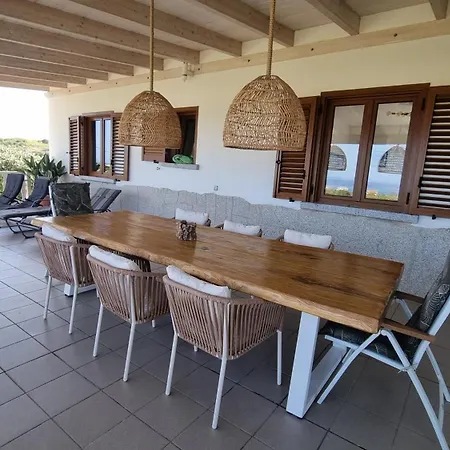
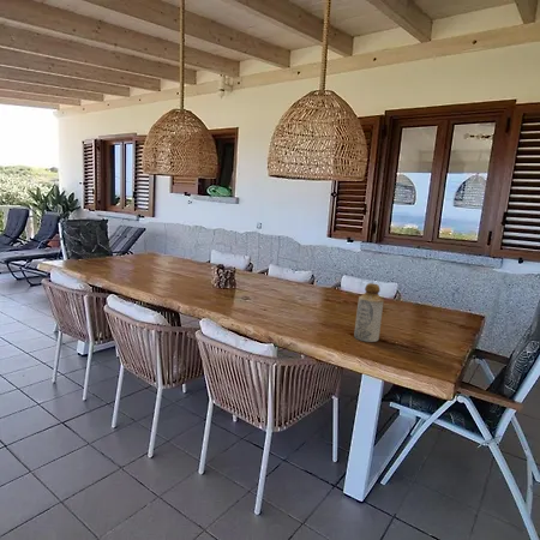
+ bottle (368, 311)
